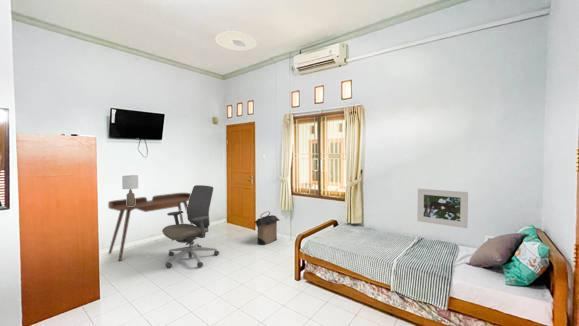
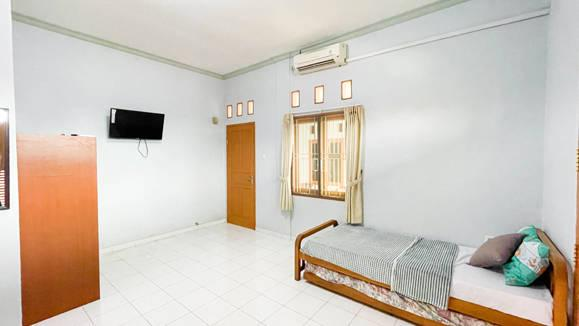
- laundry hamper (267, 225)
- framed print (441, 207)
- office chair (189, 224)
- ceiling light (236, 39)
- lamp (130, 190)
- desk (154, 210)
